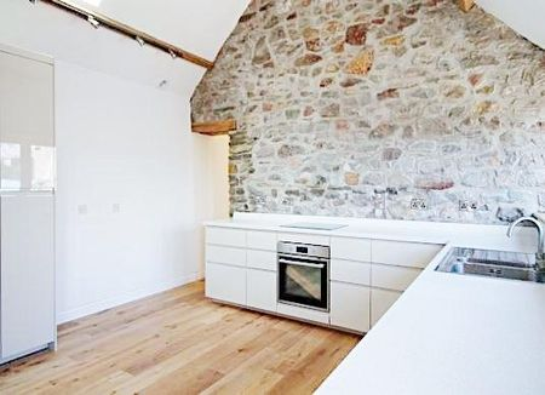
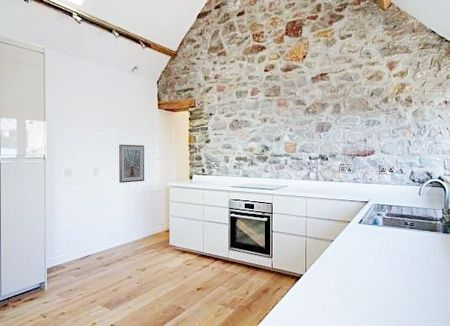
+ picture frame (132, 163)
